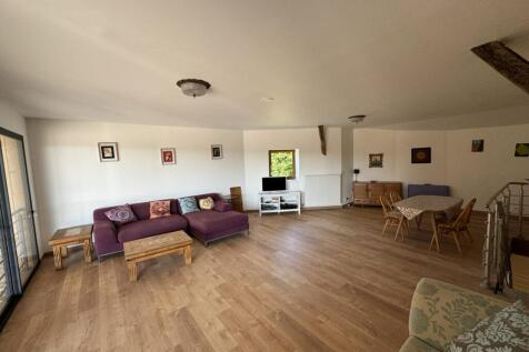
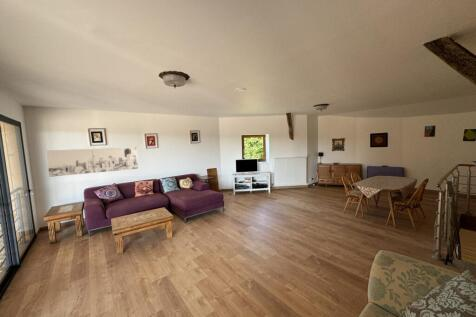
+ wall art (97, 160)
